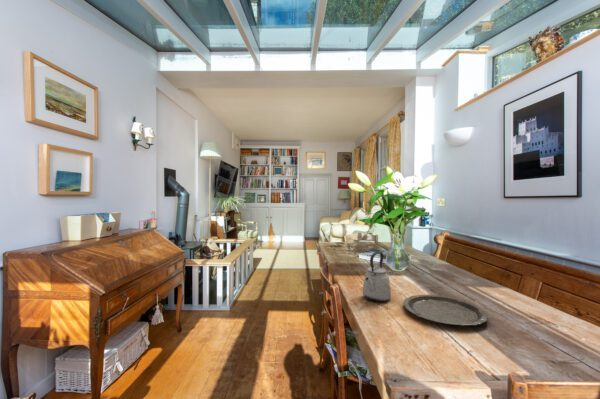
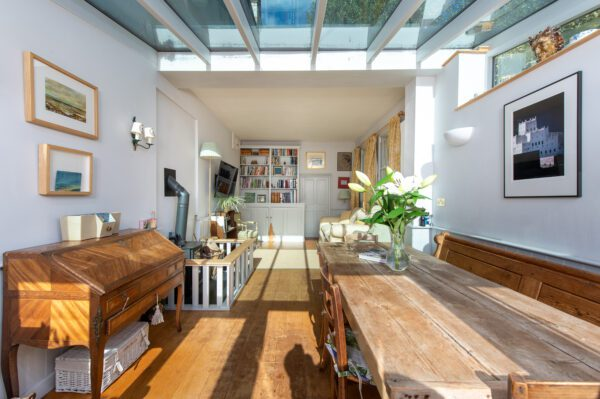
- kettle (374, 276)
- plate (442, 309)
